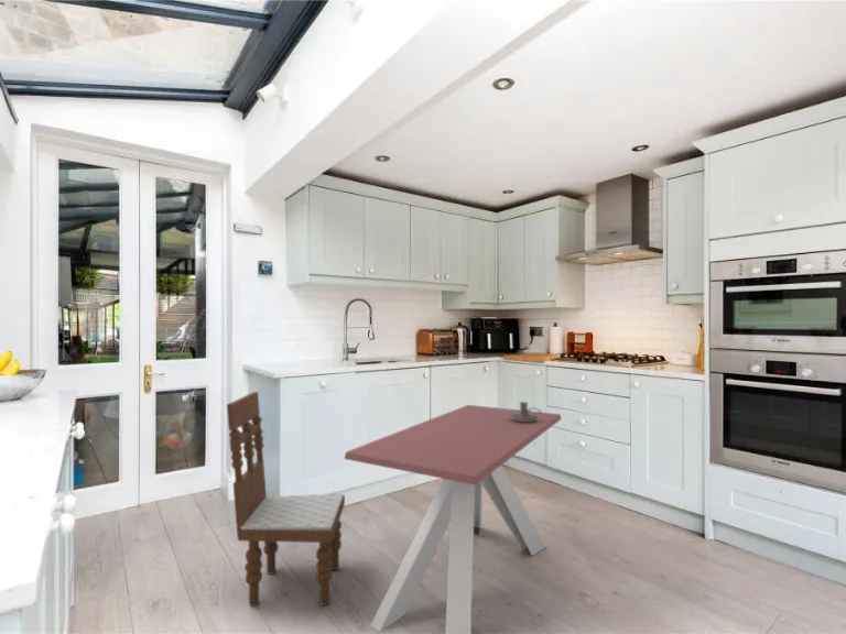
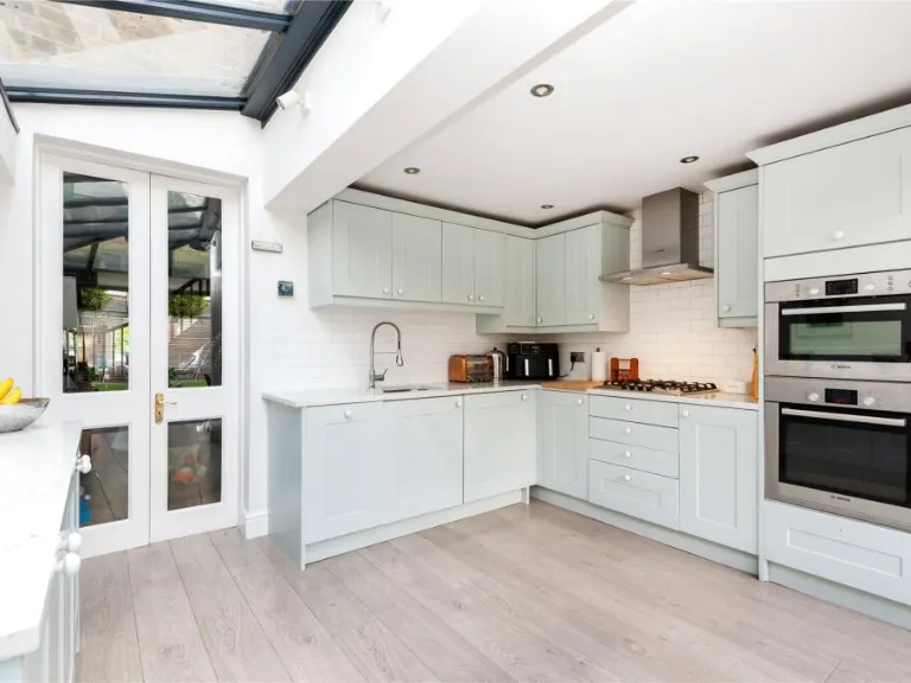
- candle holder (527, 412)
- dining chair (290, 495)
- dining table (470, 504)
